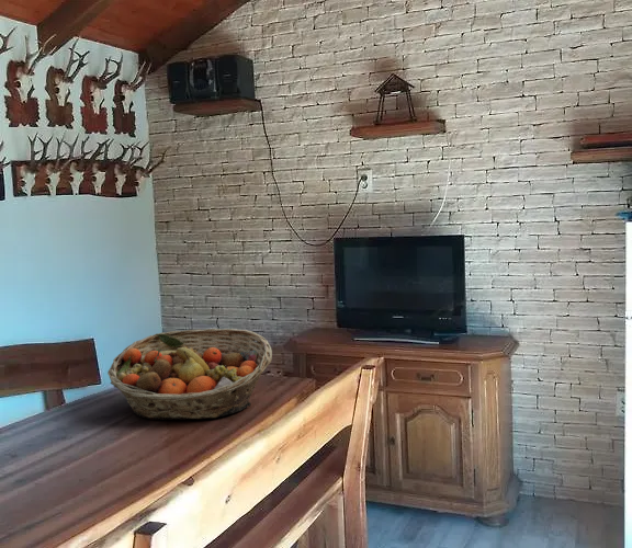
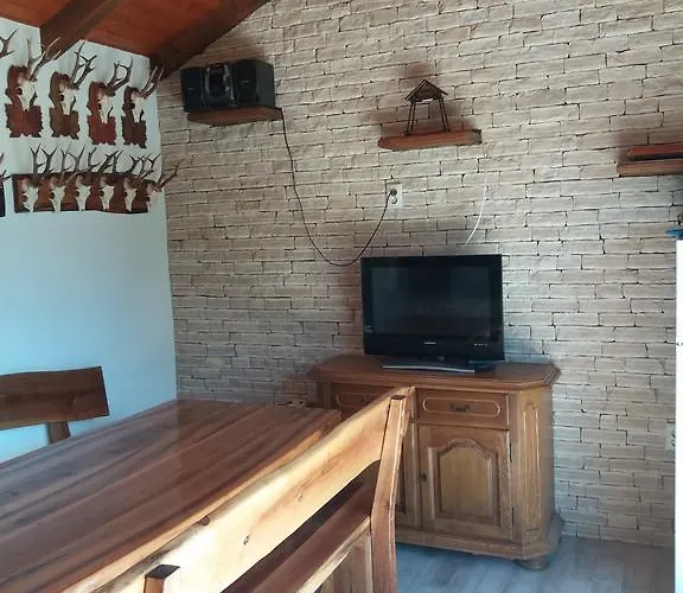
- fruit basket (191, 372)
